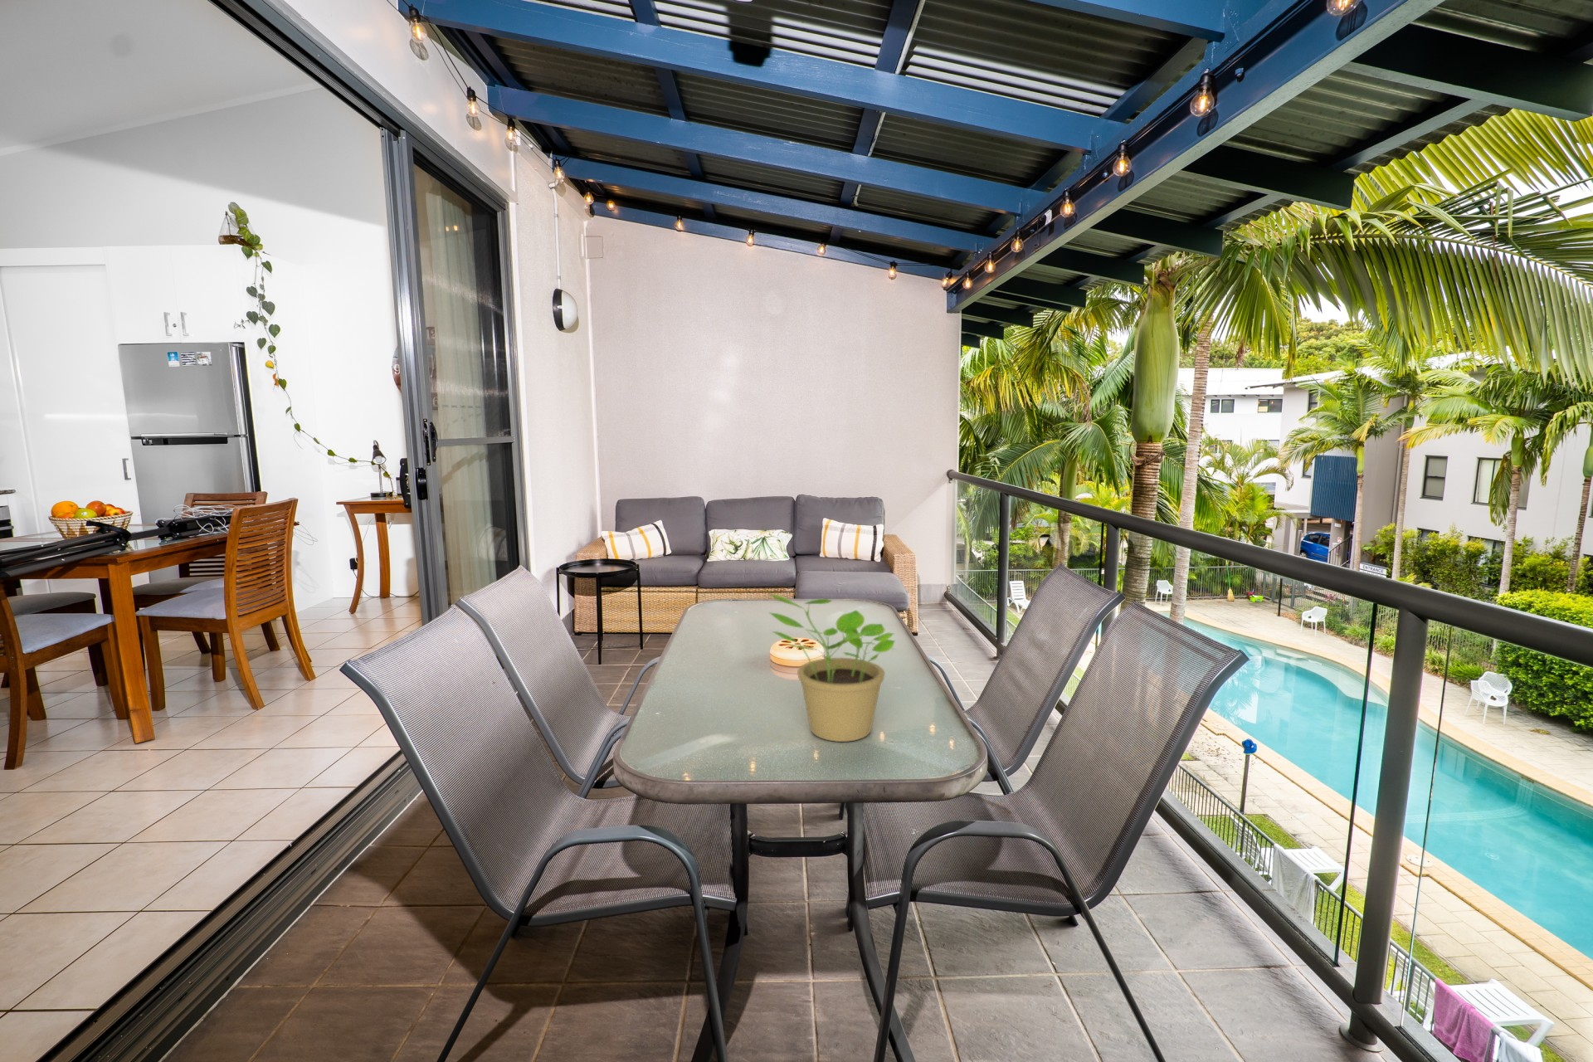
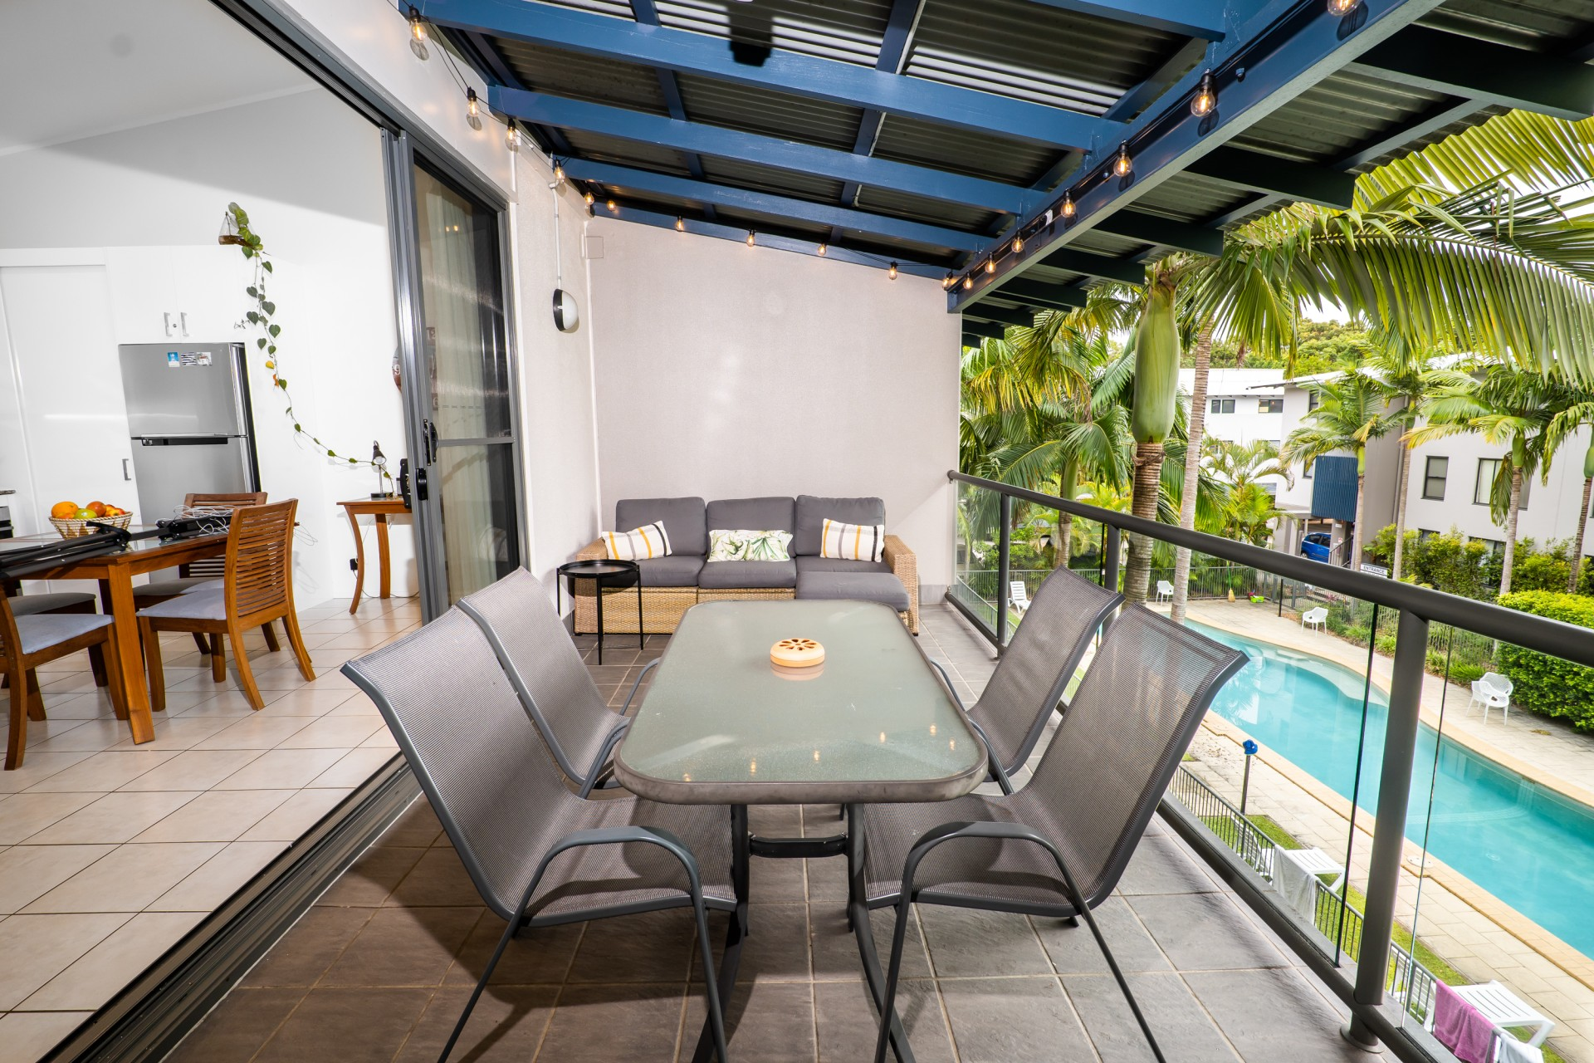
- potted plant (836, 658)
